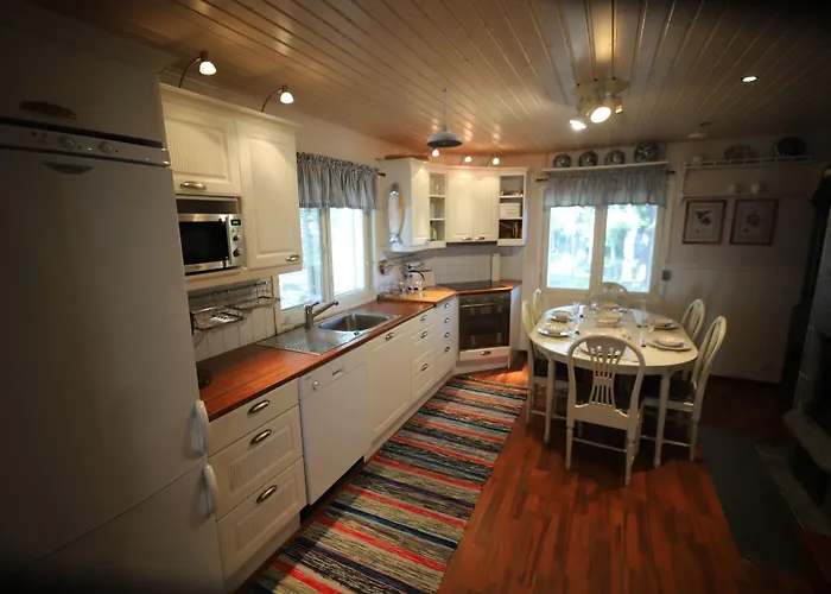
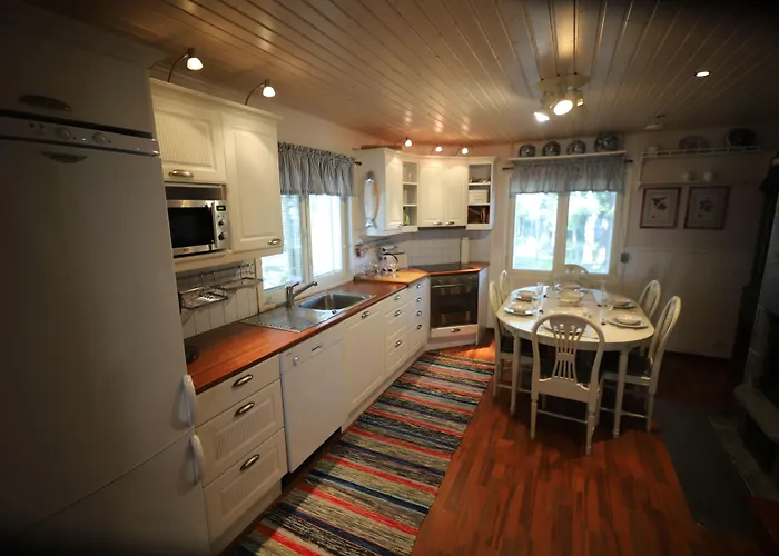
- pendant light (444, 116)
